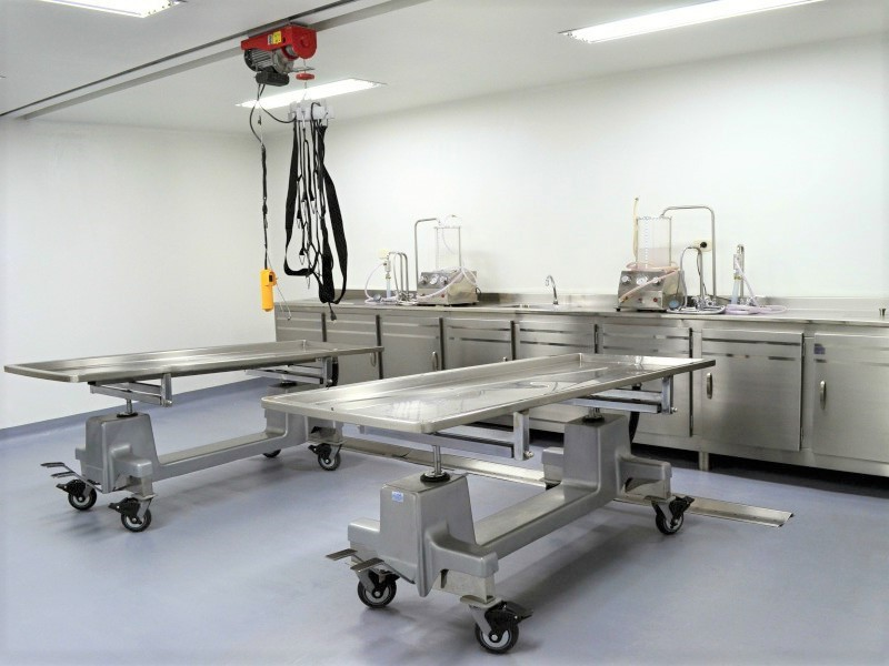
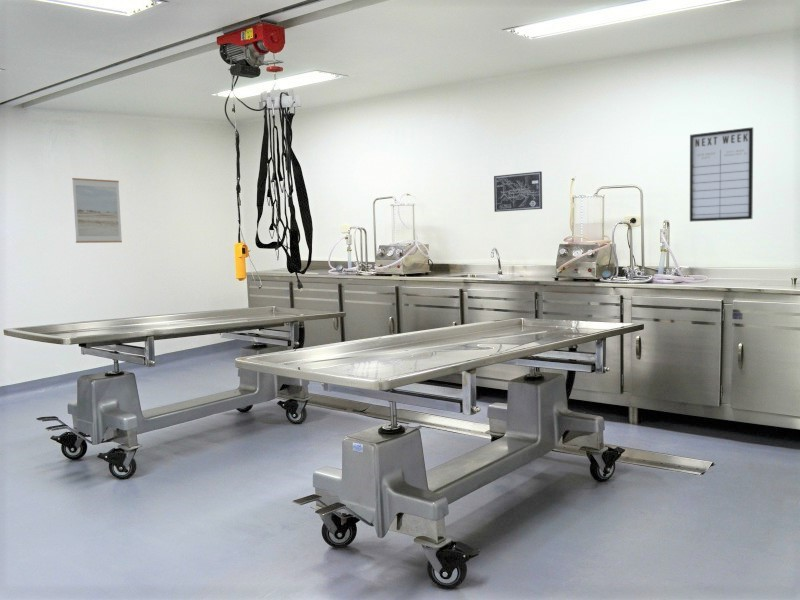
+ writing board (720, 176)
+ wall art (517, 192)
+ wall art (97, 211)
